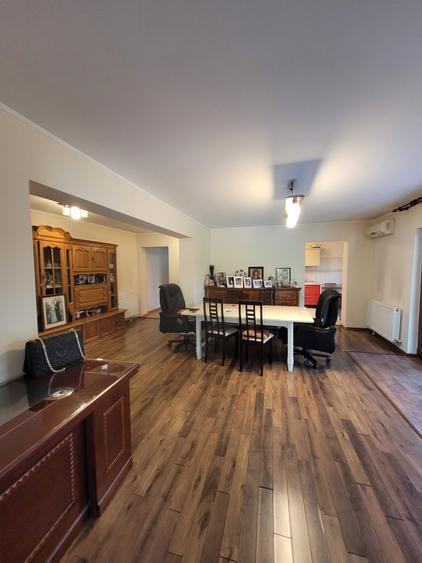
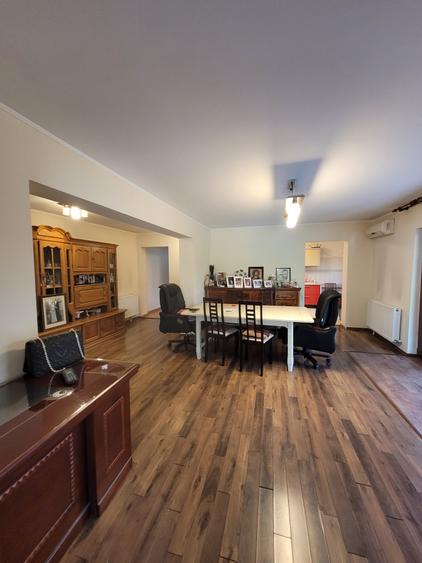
+ remote control (69, 375)
